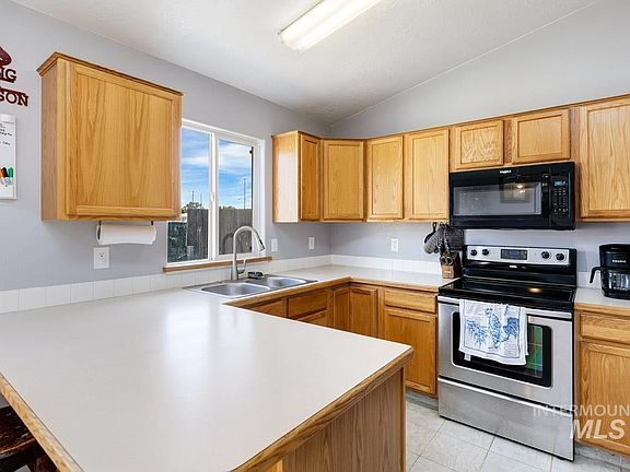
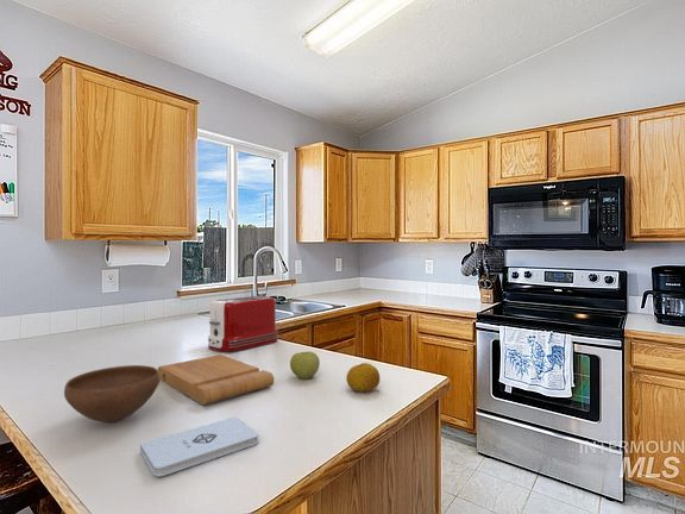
+ cutting board (213, 375)
+ bowl (114, 397)
+ fruit (363, 376)
+ notepad (201, 443)
+ apple (304, 364)
+ toaster (244, 320)
